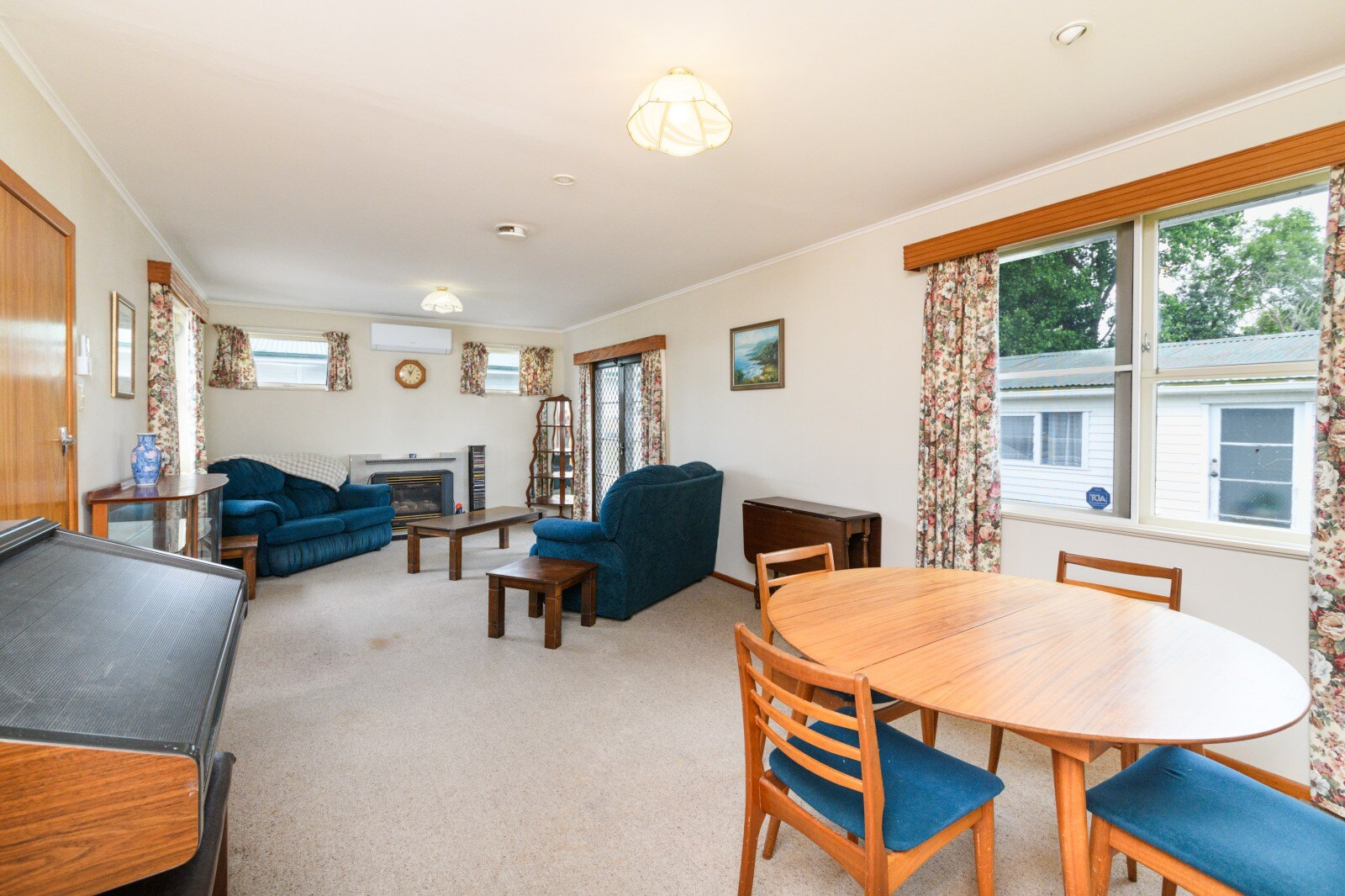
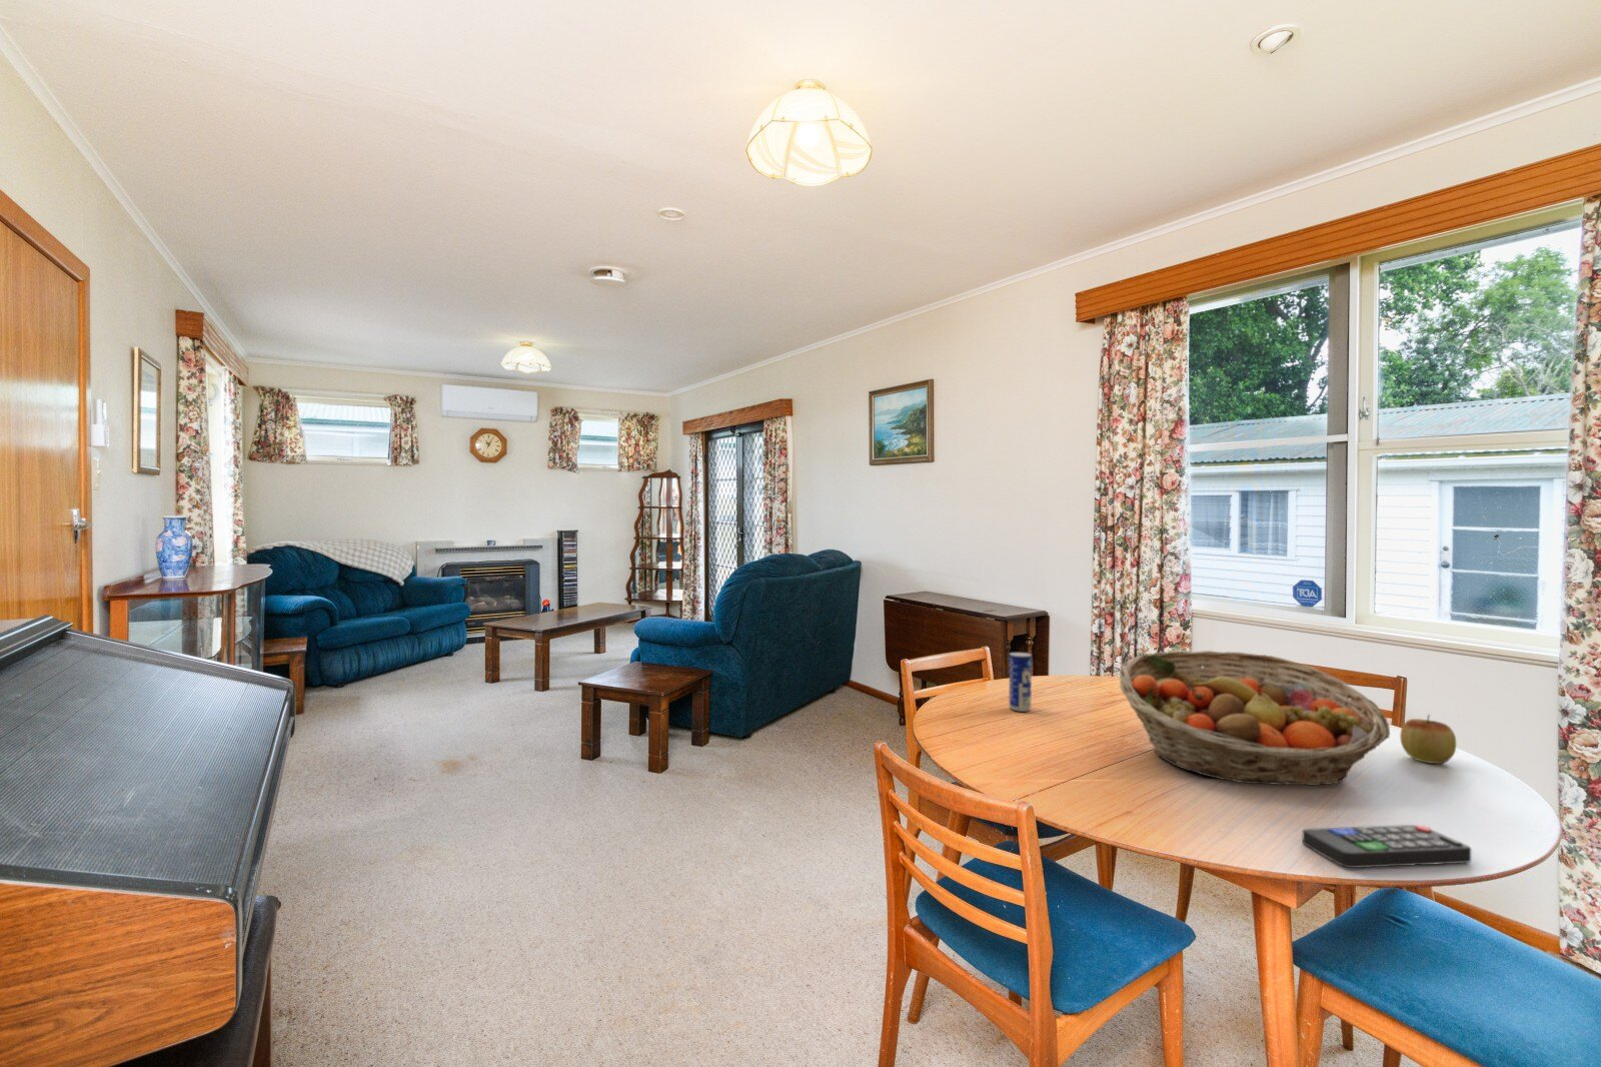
+ beverage can (1020, 681)
+ remote control (1384, 844)
+ fruit basket (1242, 712)
+ apple (1427, 737)
